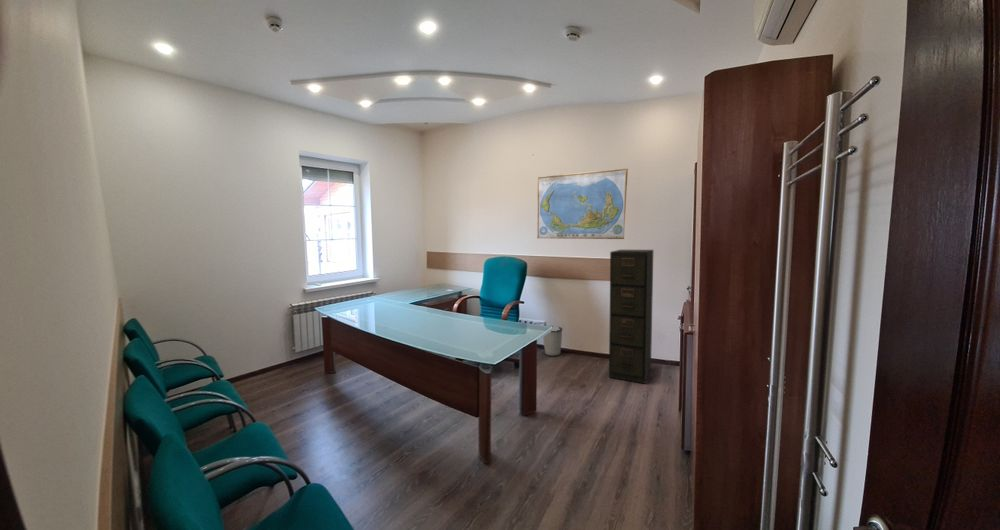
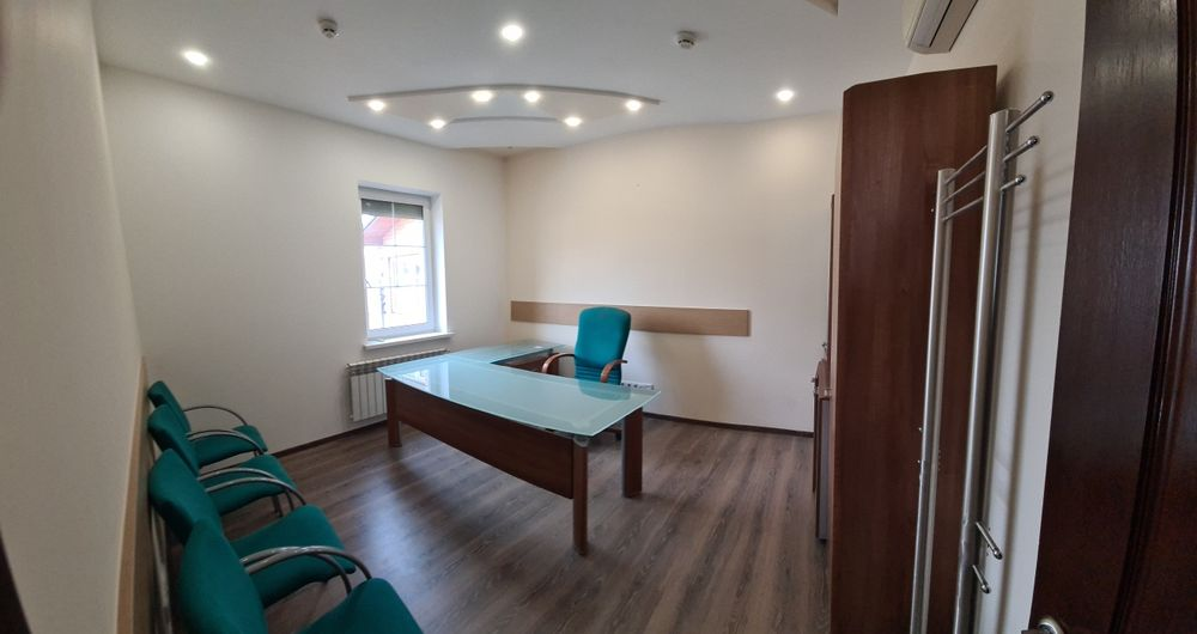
- filing cabinet (631, 312)
- wastebasket (552, 341)
- world map (579, 206)
